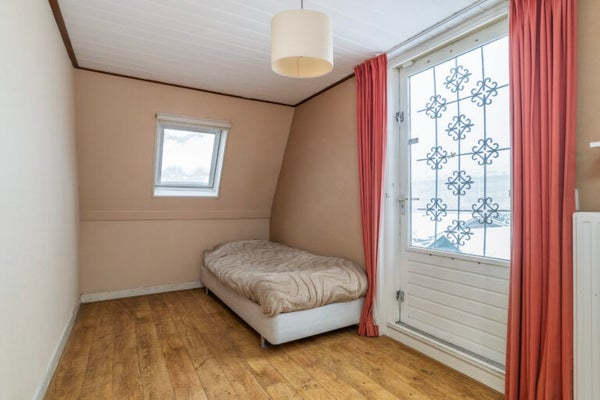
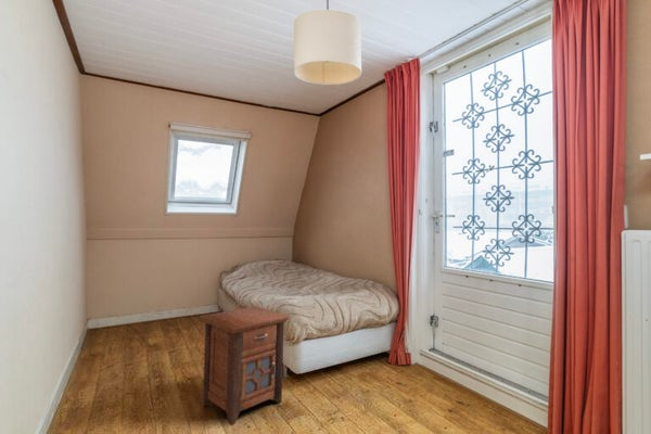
+ nightstand (243, 359)
